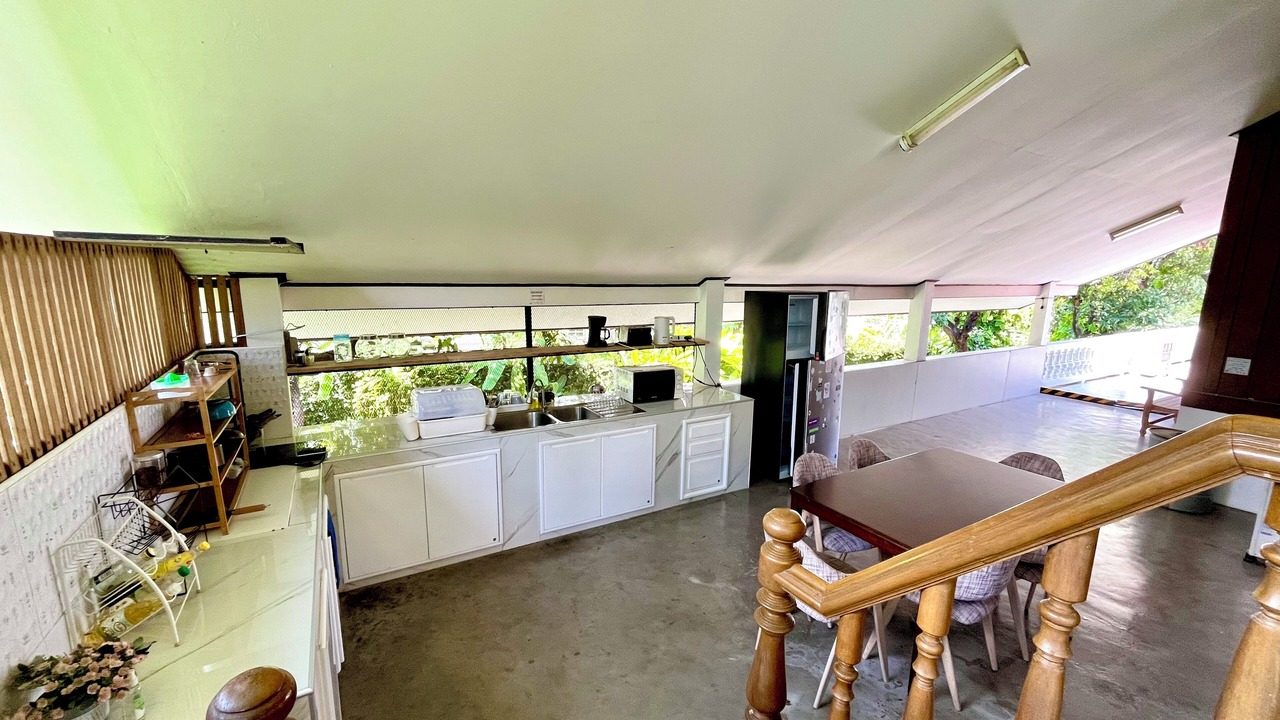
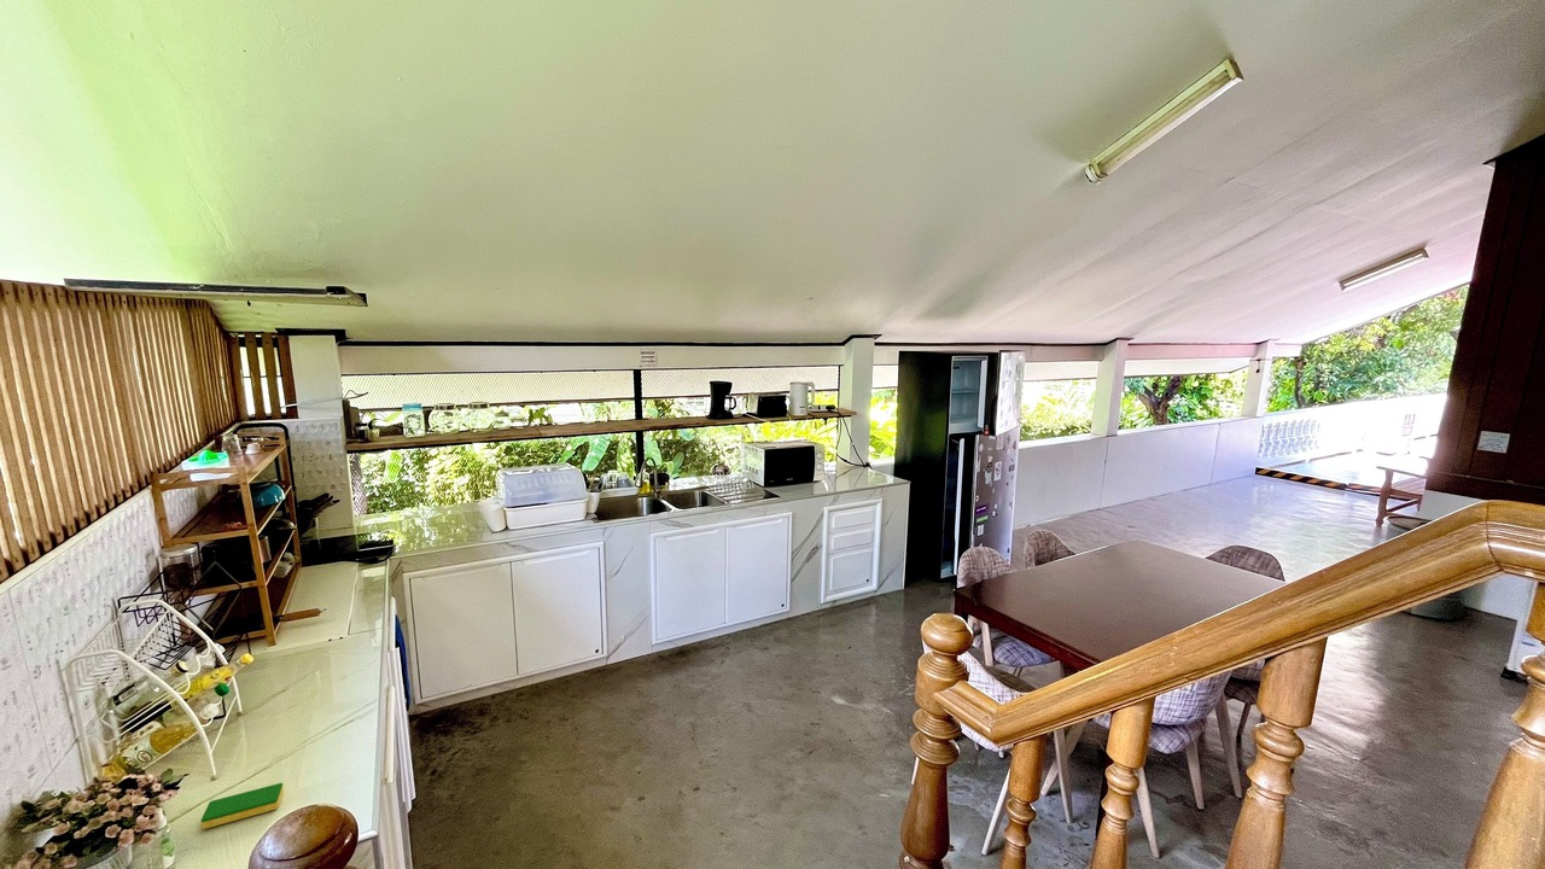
+ dish sponge (244, 805)
